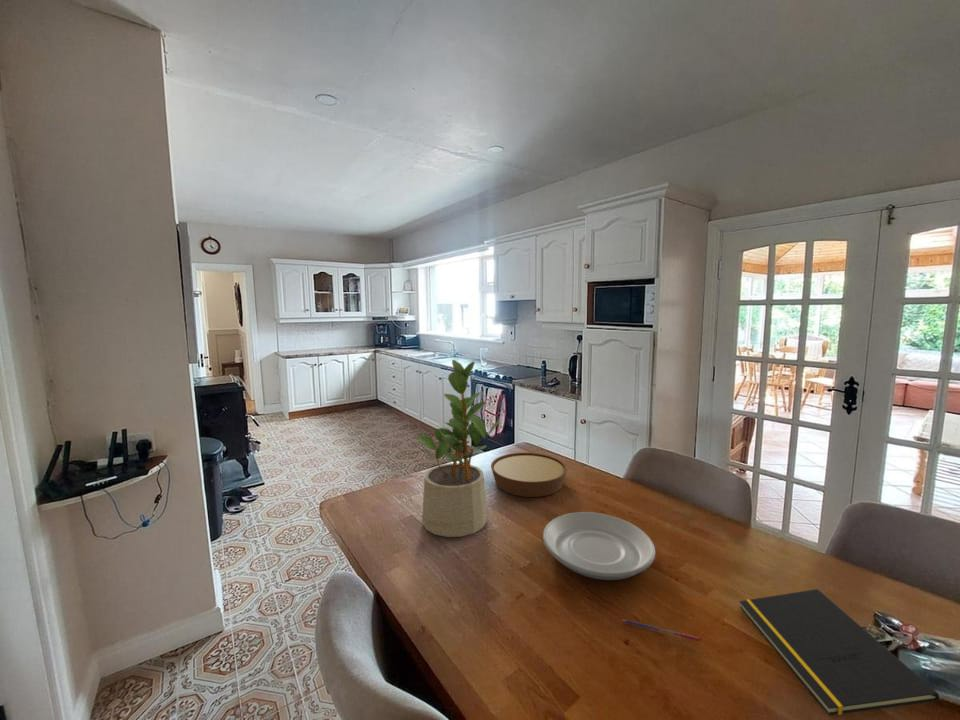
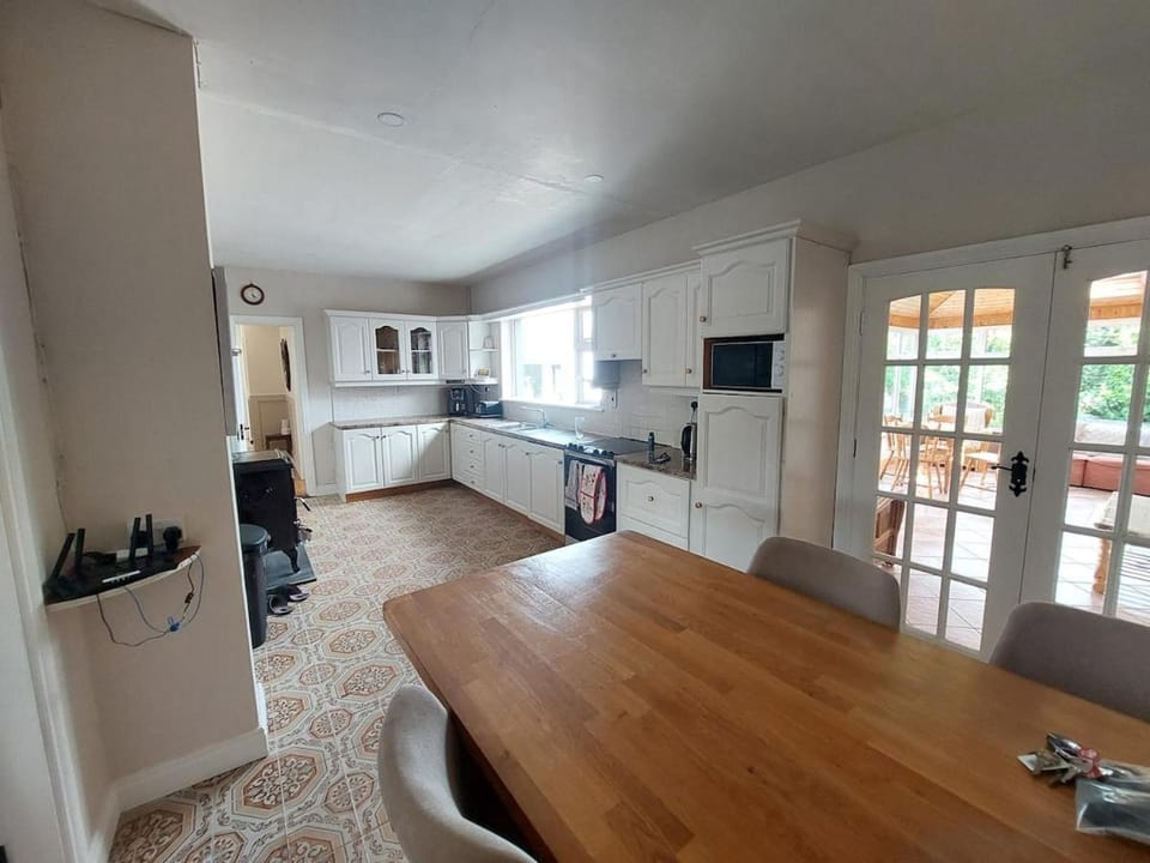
- notepad (822, 643)
- pen (659, 629)
- plate (596, 546)
- bowl (528, 473)
- potted plant (453, 439)
